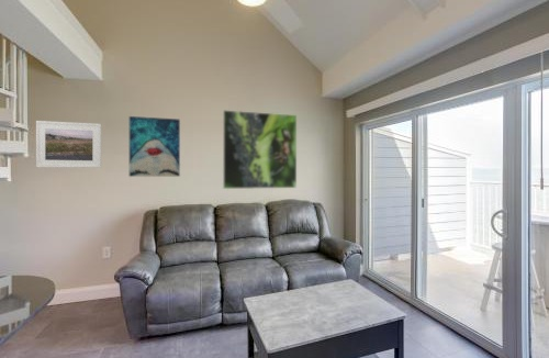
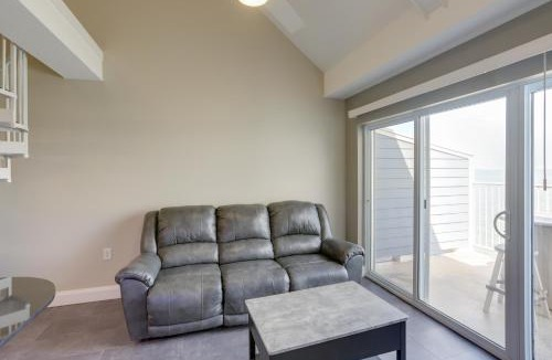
- wall art (155, 147)
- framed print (69, 145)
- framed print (260, 150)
